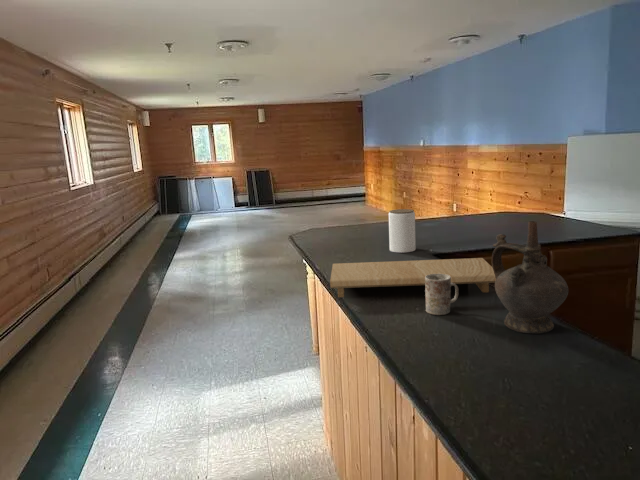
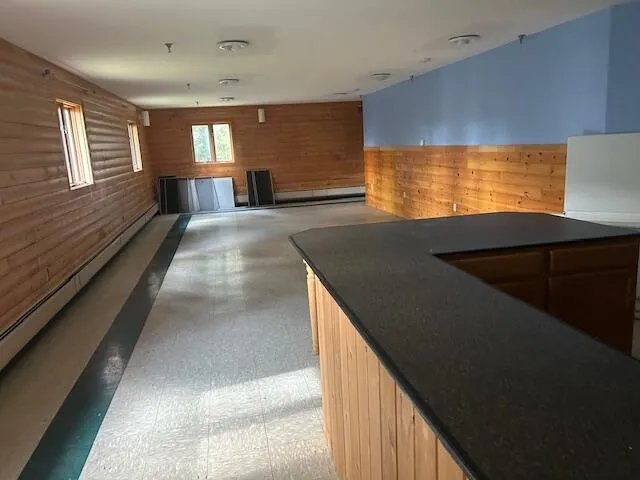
- cutting board (410, 277)
- jar (402, 230)
- ceremonial vessel (526, 273)
- mug (441, 293)
